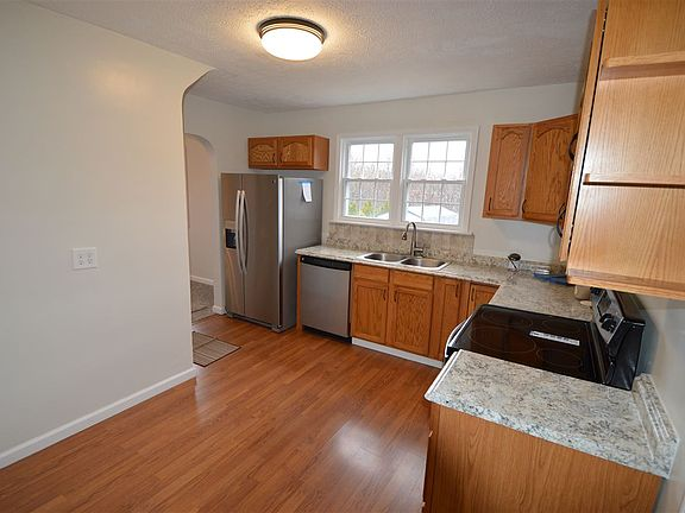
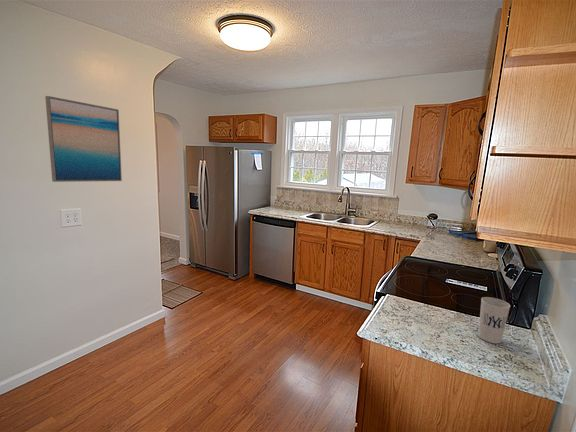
+ wall art (87, 143)
+ cup (492, 320)
